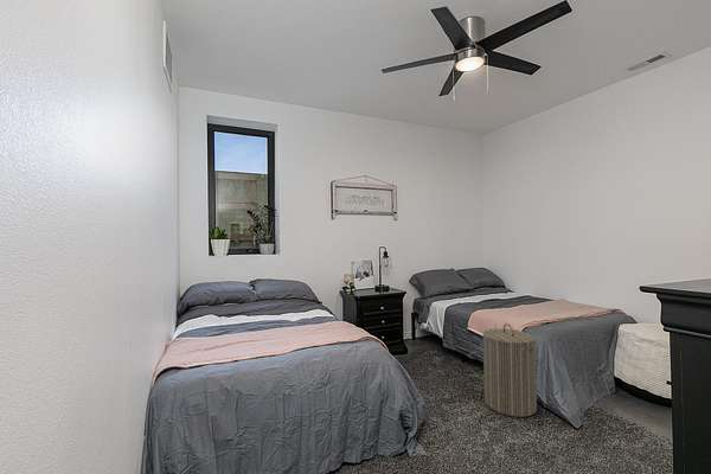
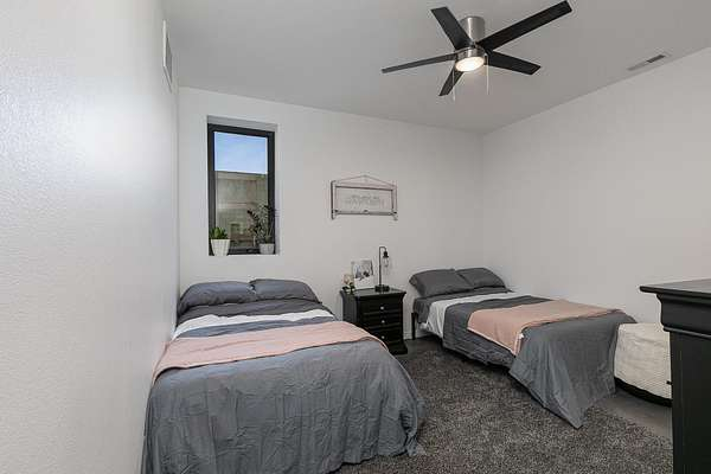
- laundry hamper (508, 364)
